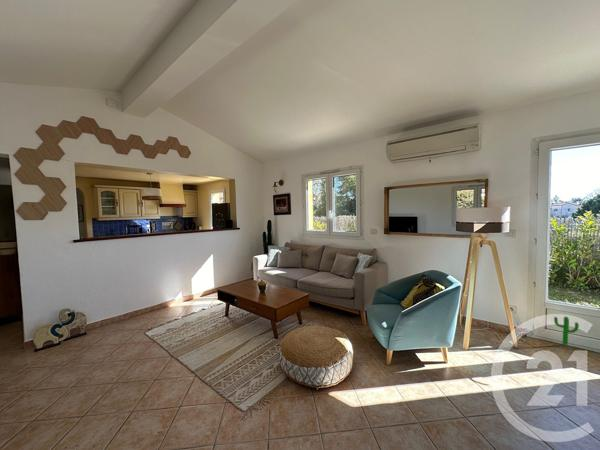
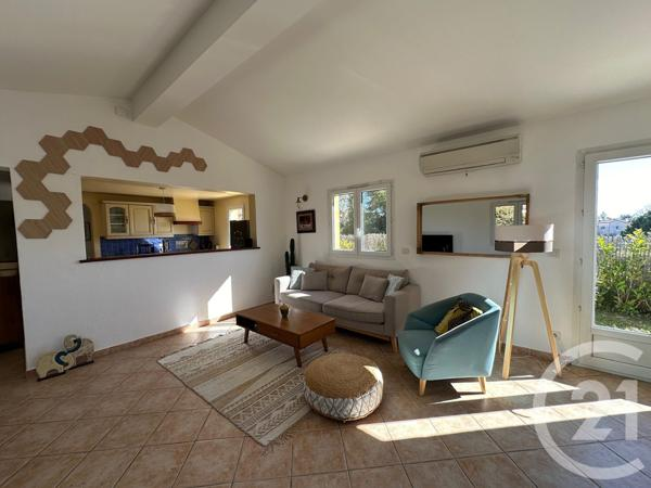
- cactus (565, 331)
